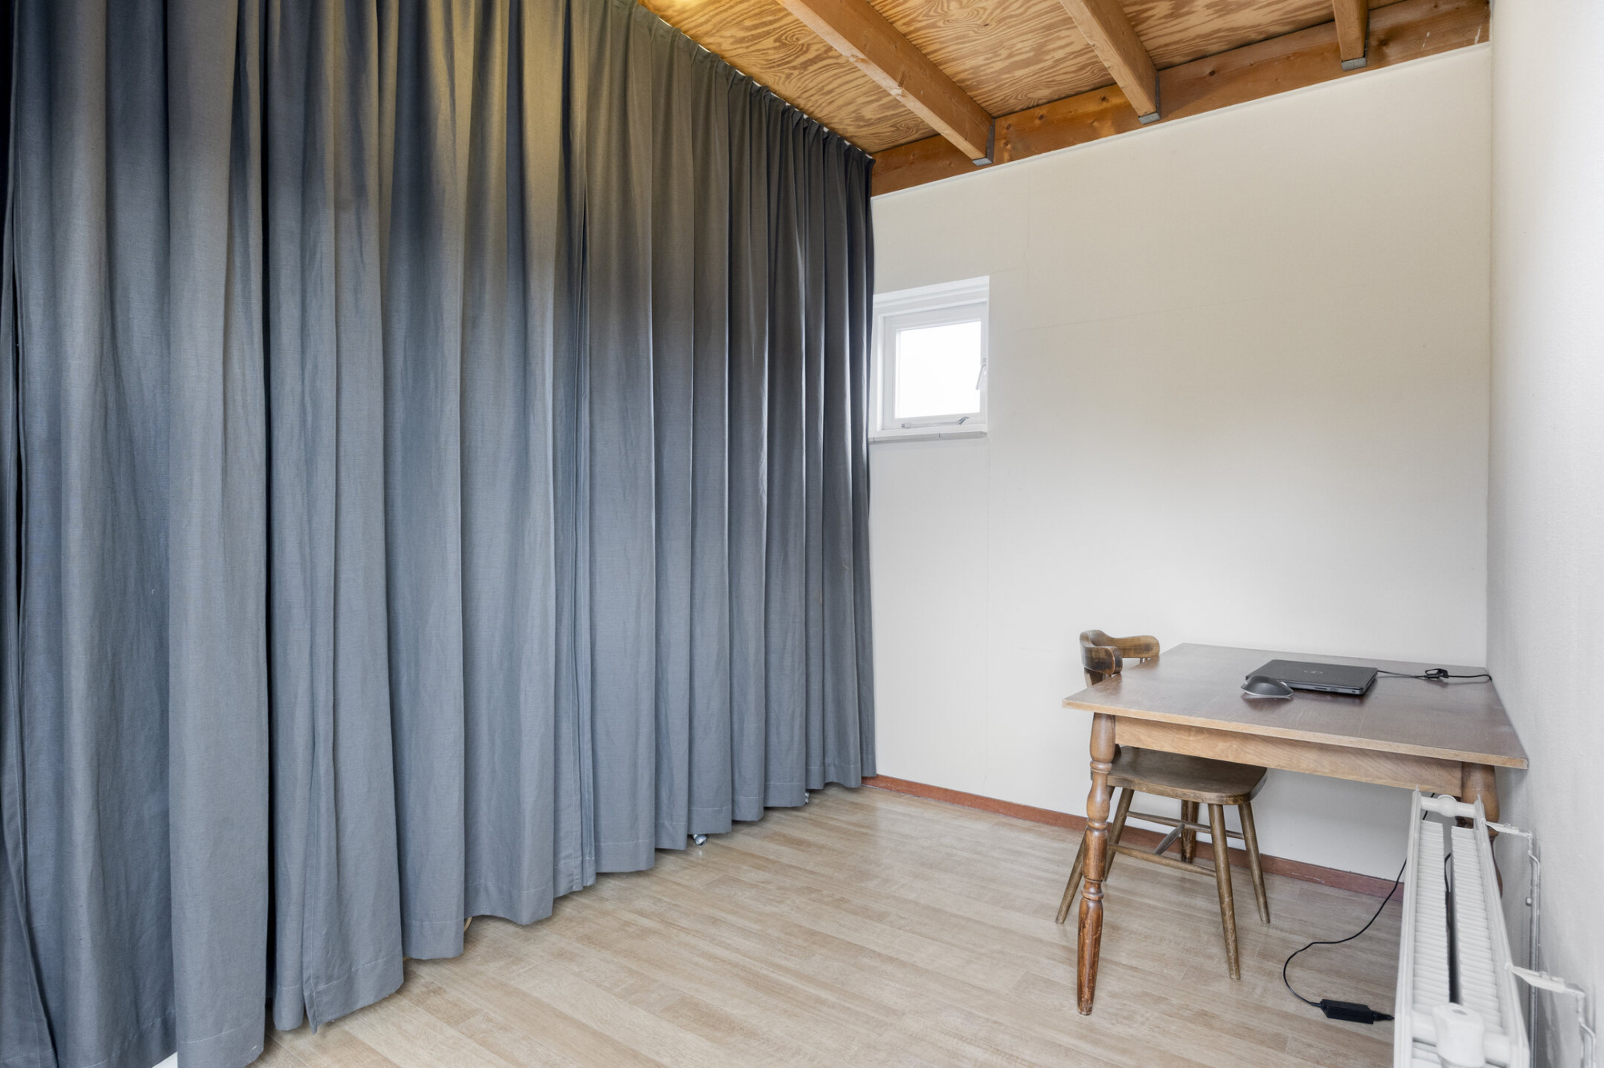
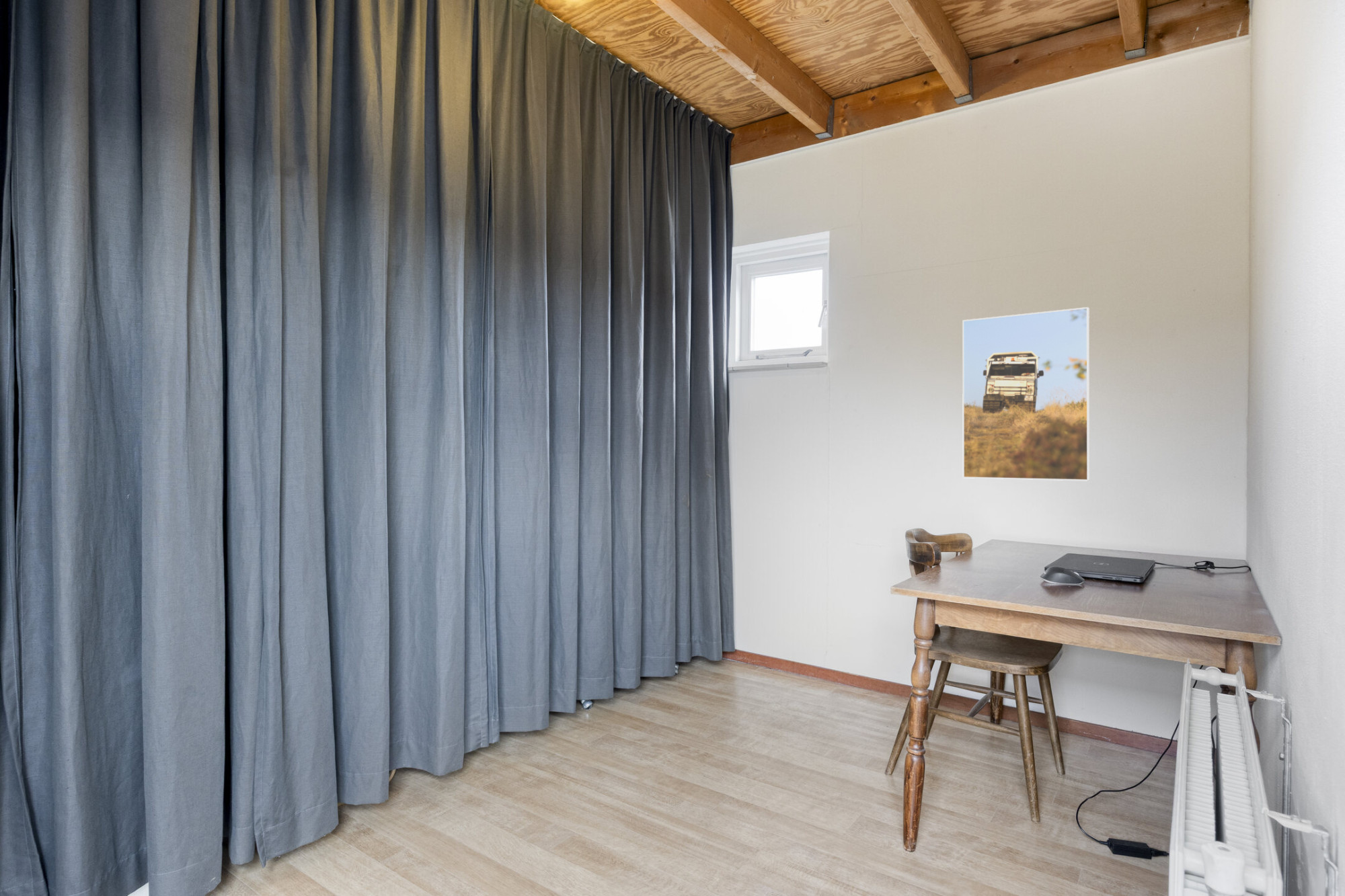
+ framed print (1023, 397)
